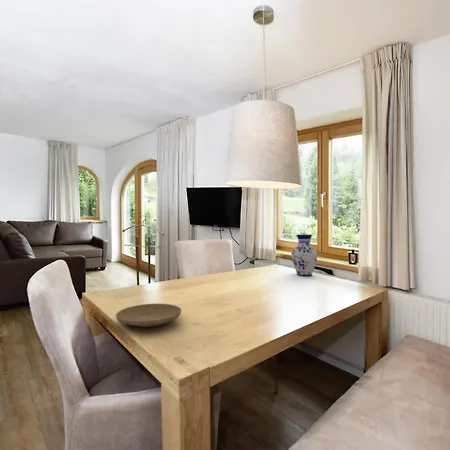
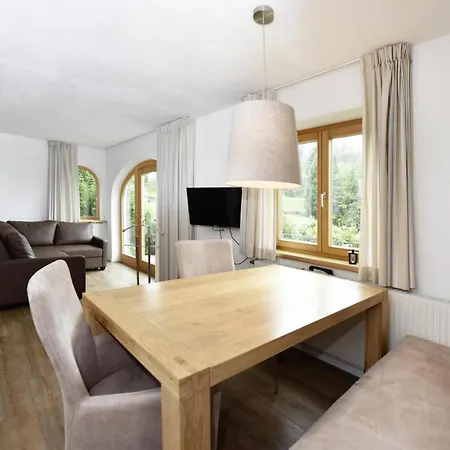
- plate (149, 316)
- vase (304, 254)
